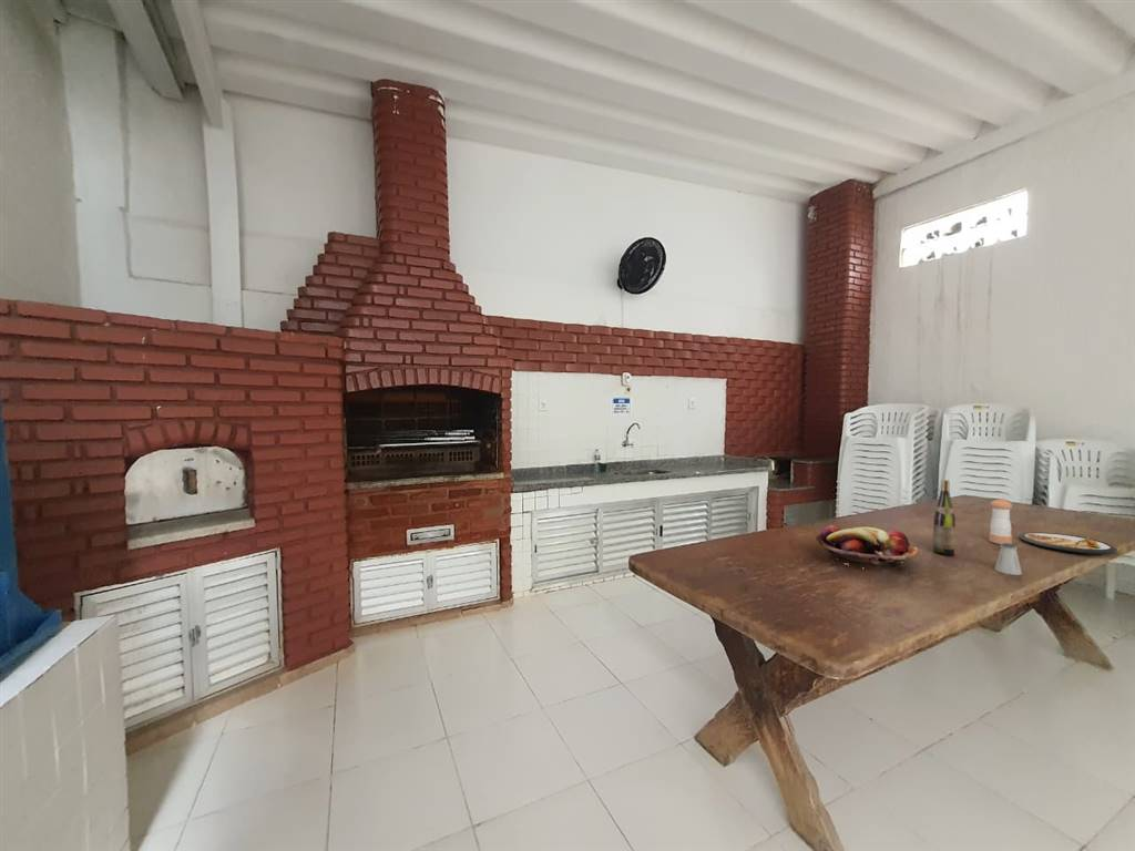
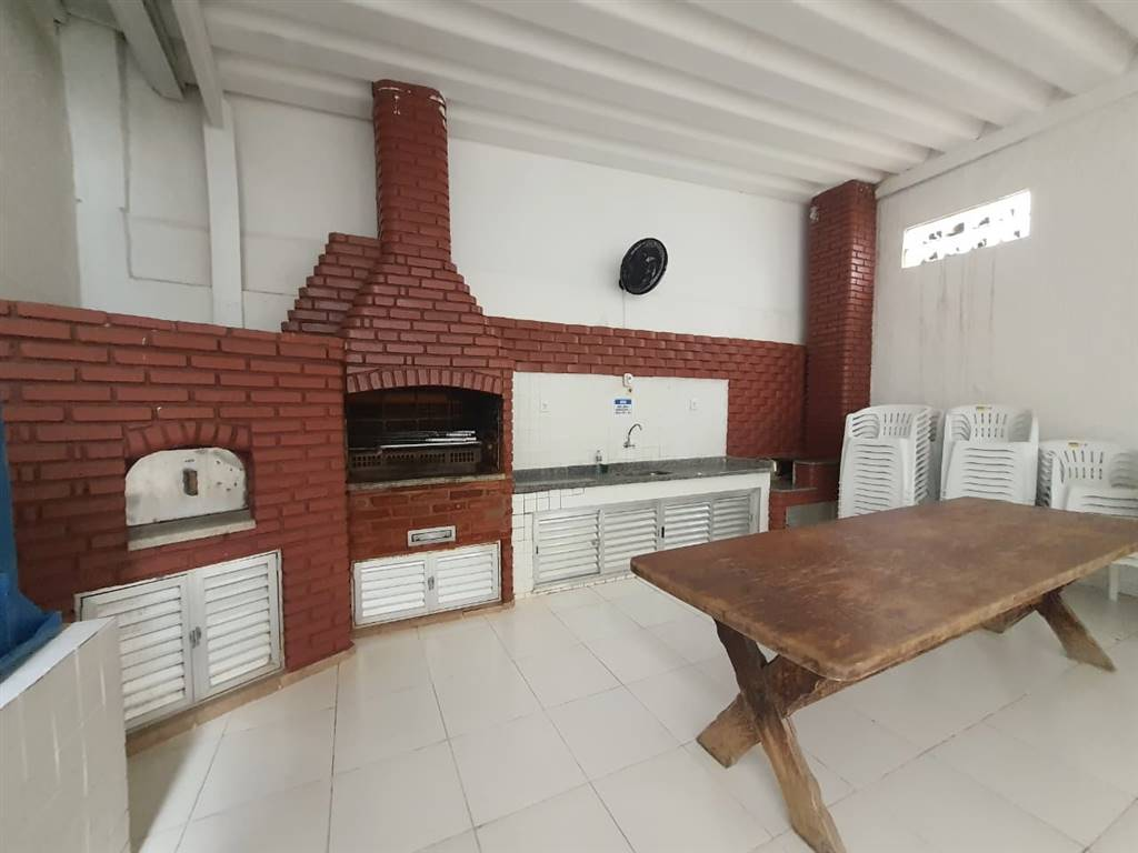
- wine bottle (944, 516)
- fruit basket (866, 543)
- saltshaker (1008, 557)
- dish (1065, 541)
- pepper shaker (1000, 520)
